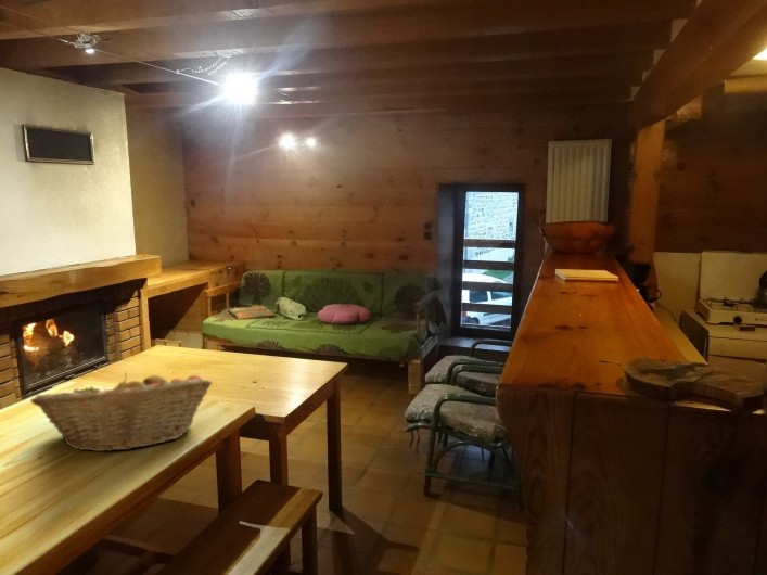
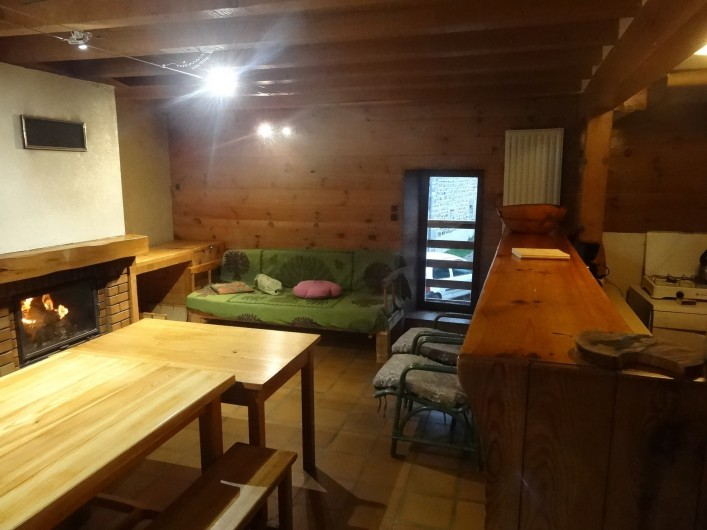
- fruit basket (127, 403)
